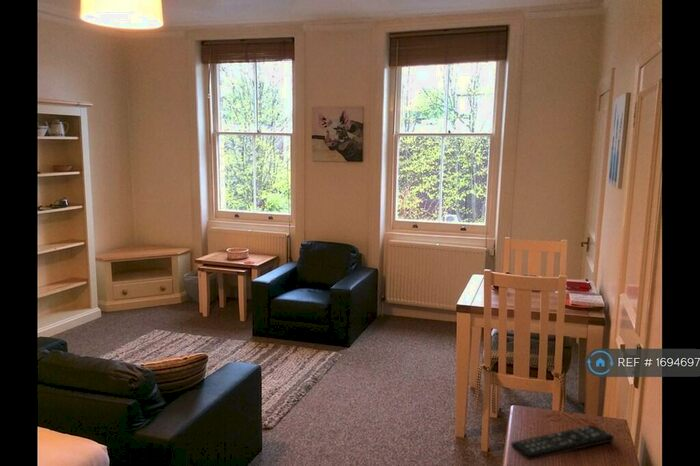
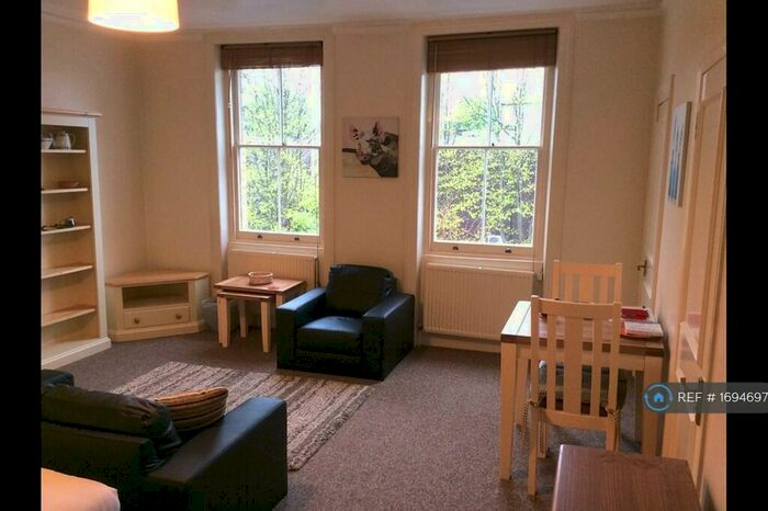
- remote control (563, 440)
